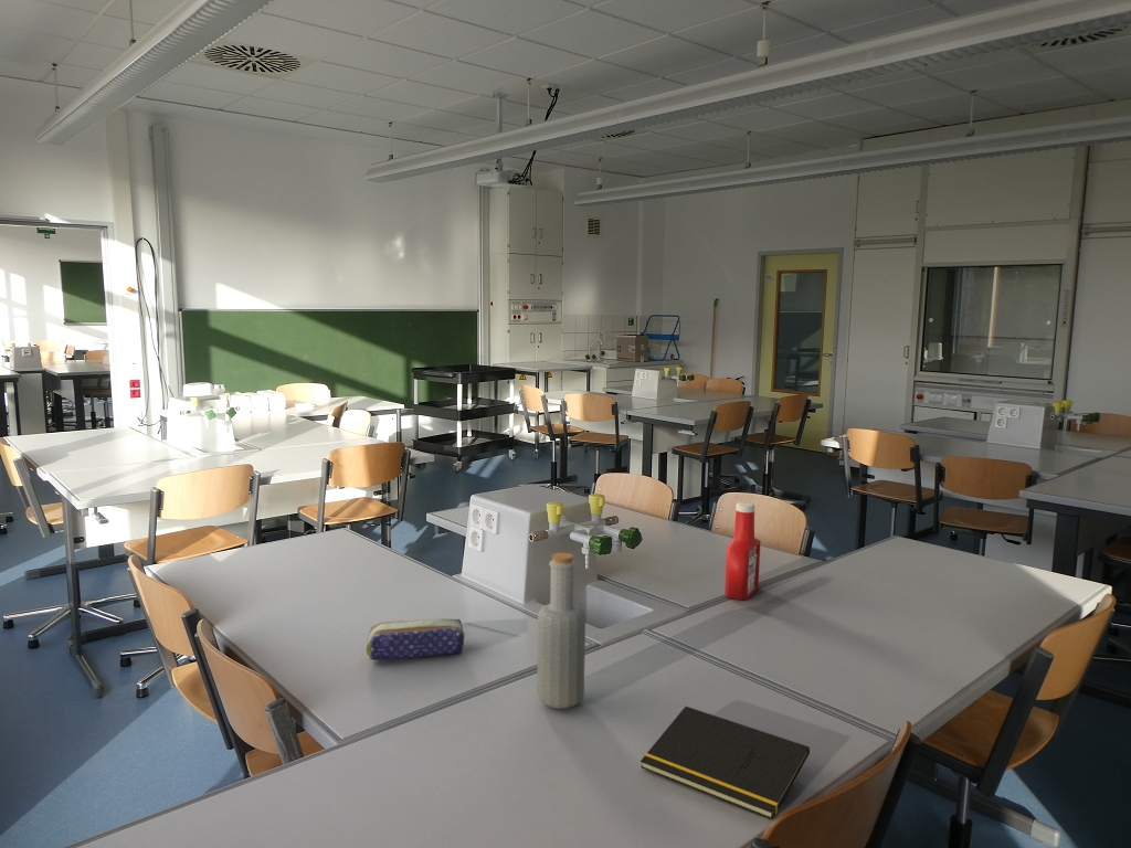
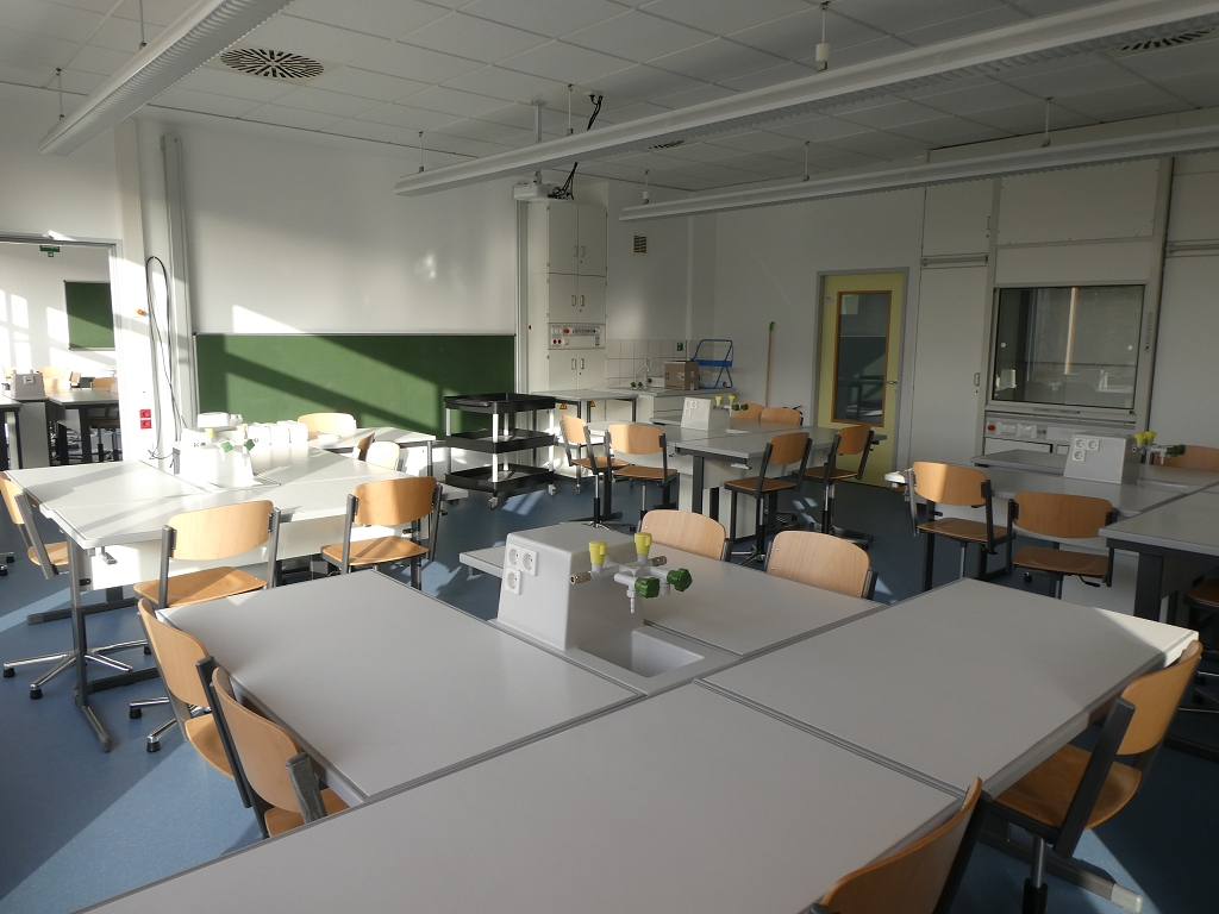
- notepad (725, 756)
- soap bottle (743, 548)
- bottle (561, 629)
- pencil case (415, 638)
